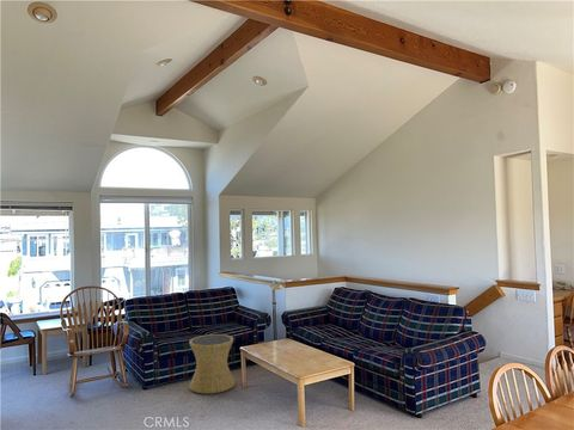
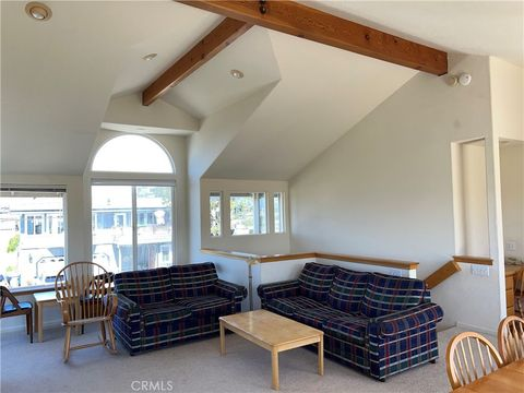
- side table (212, 362)
